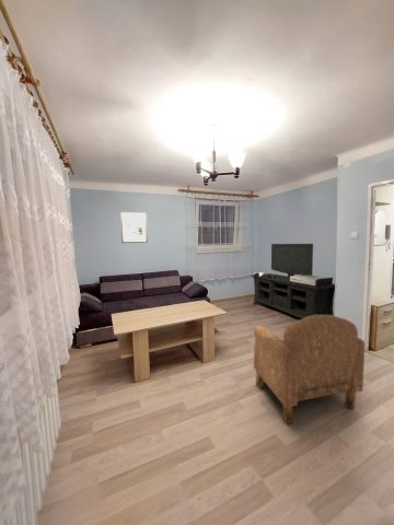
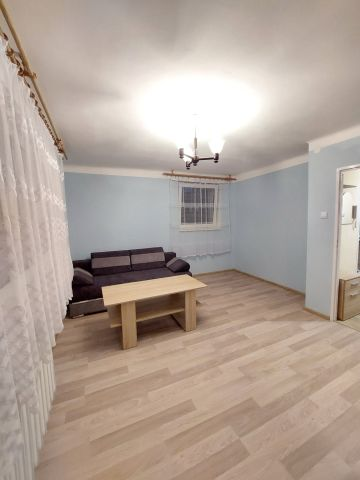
- armchair (300, 350)
- media console (288, 279)
- wall art (134, 228)
